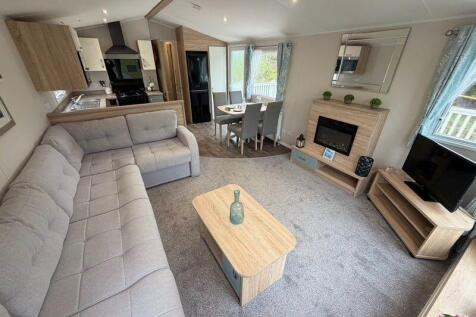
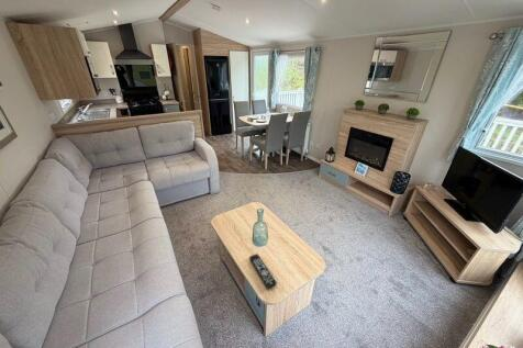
+ remote control (262, 270)
